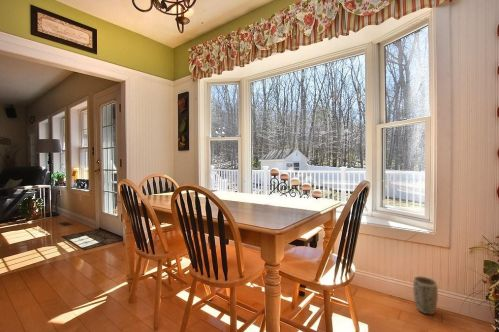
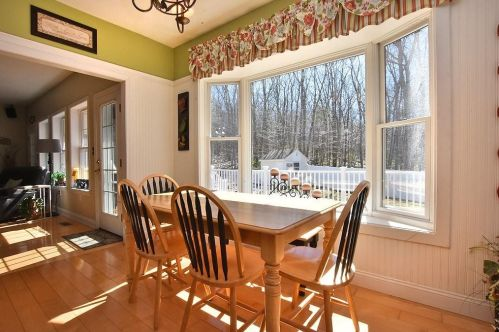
- plant pot (425, 295)
